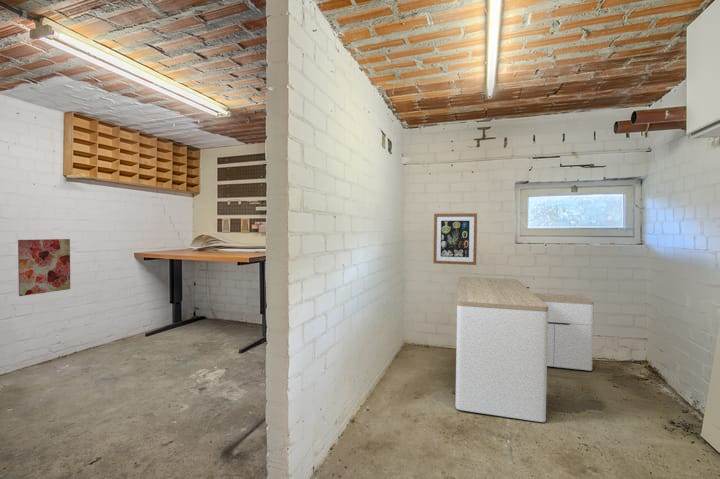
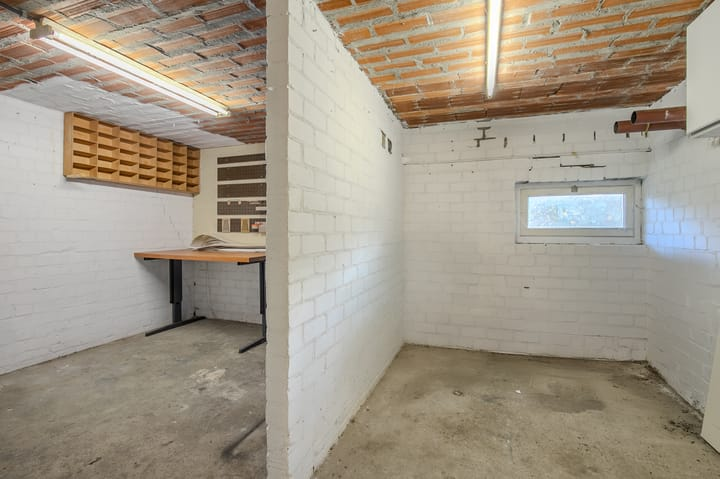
- wall art (454, 238)
- wall art (45, 265)
- desk (529, 335)
